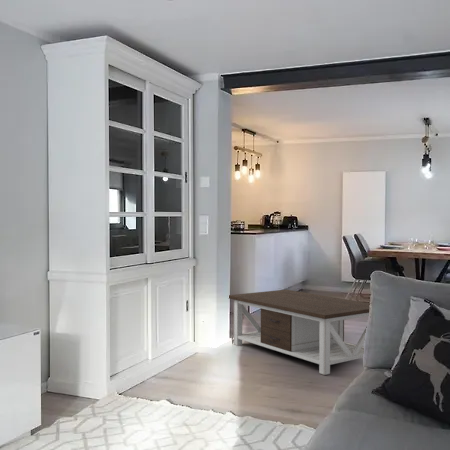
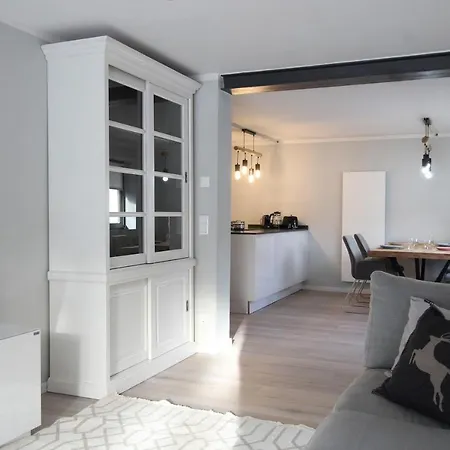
- coffee table (302, 326)
